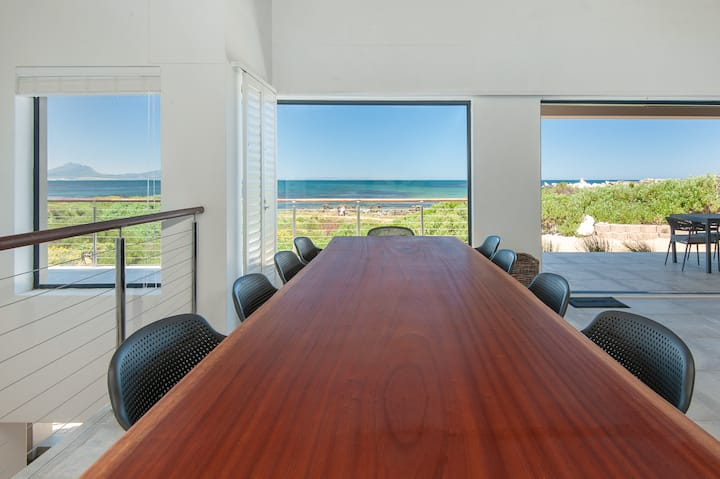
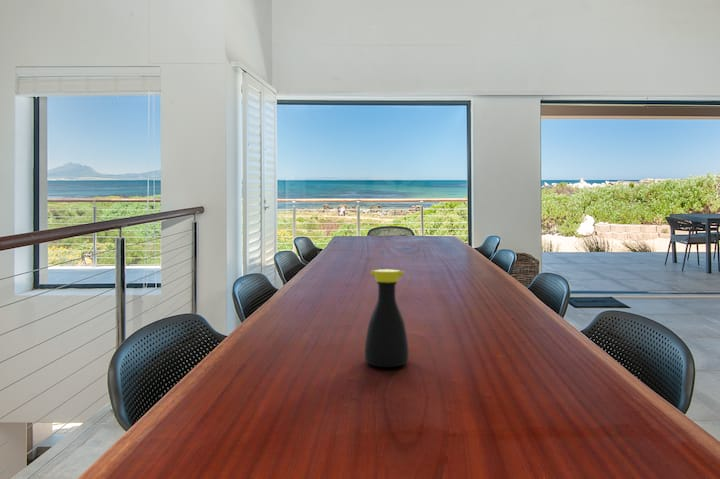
+ bottle (386, 316)
